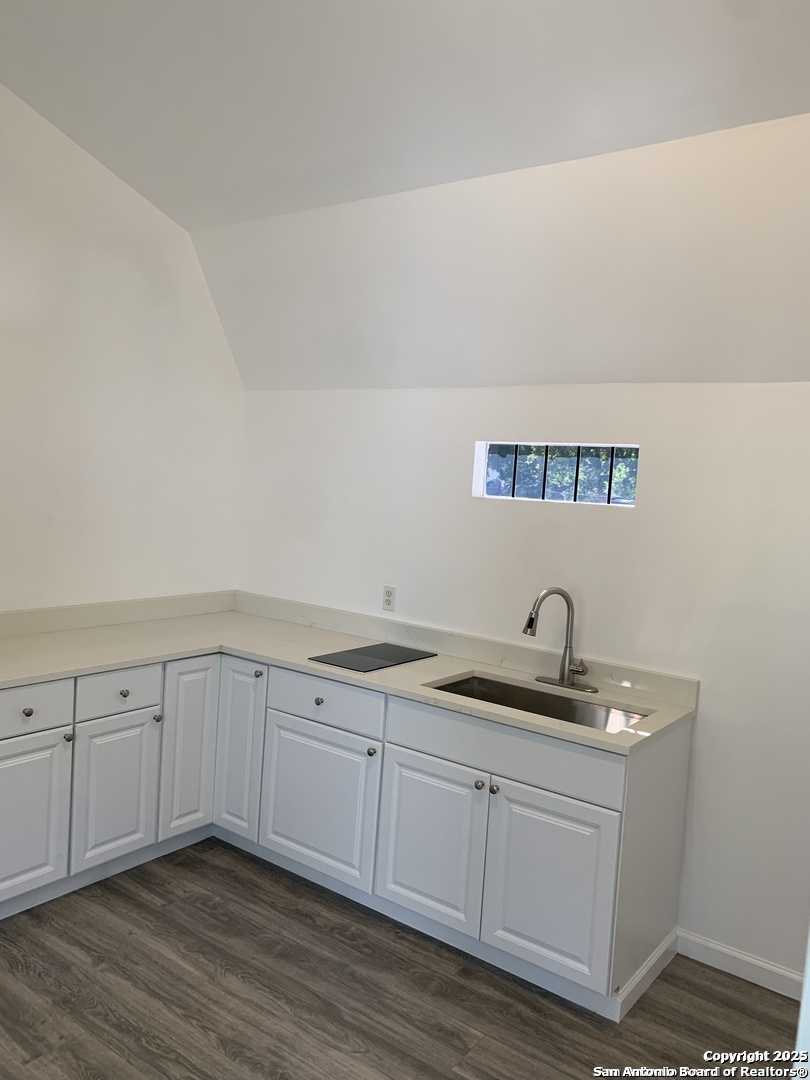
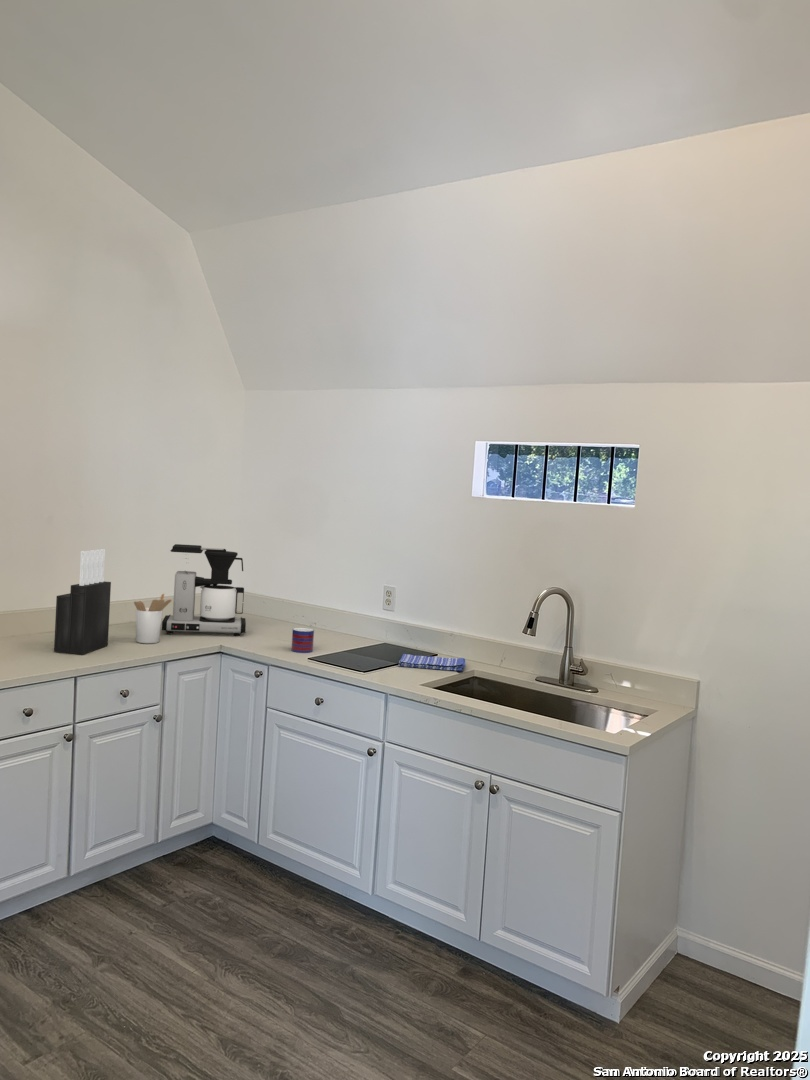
+ dish towel (432, 660)
+ utensil holder (152, 618)
+ coffee maker (206, 589)
+ knife block (80, 599)
+ mug (303, 639)
